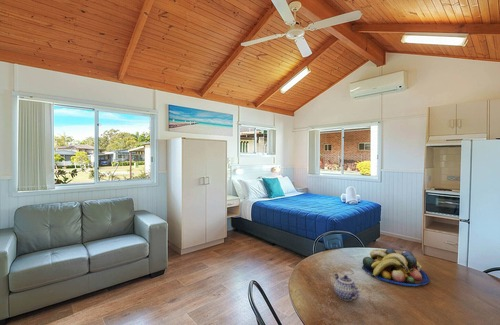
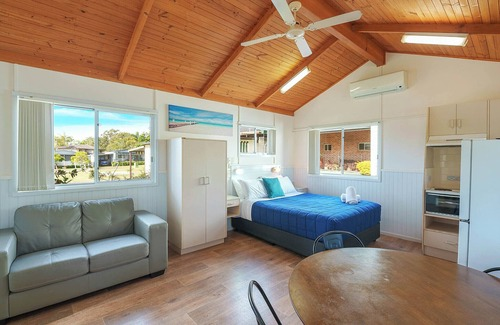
- teapot (345, 286)
- fruit bowl (394, 261)
